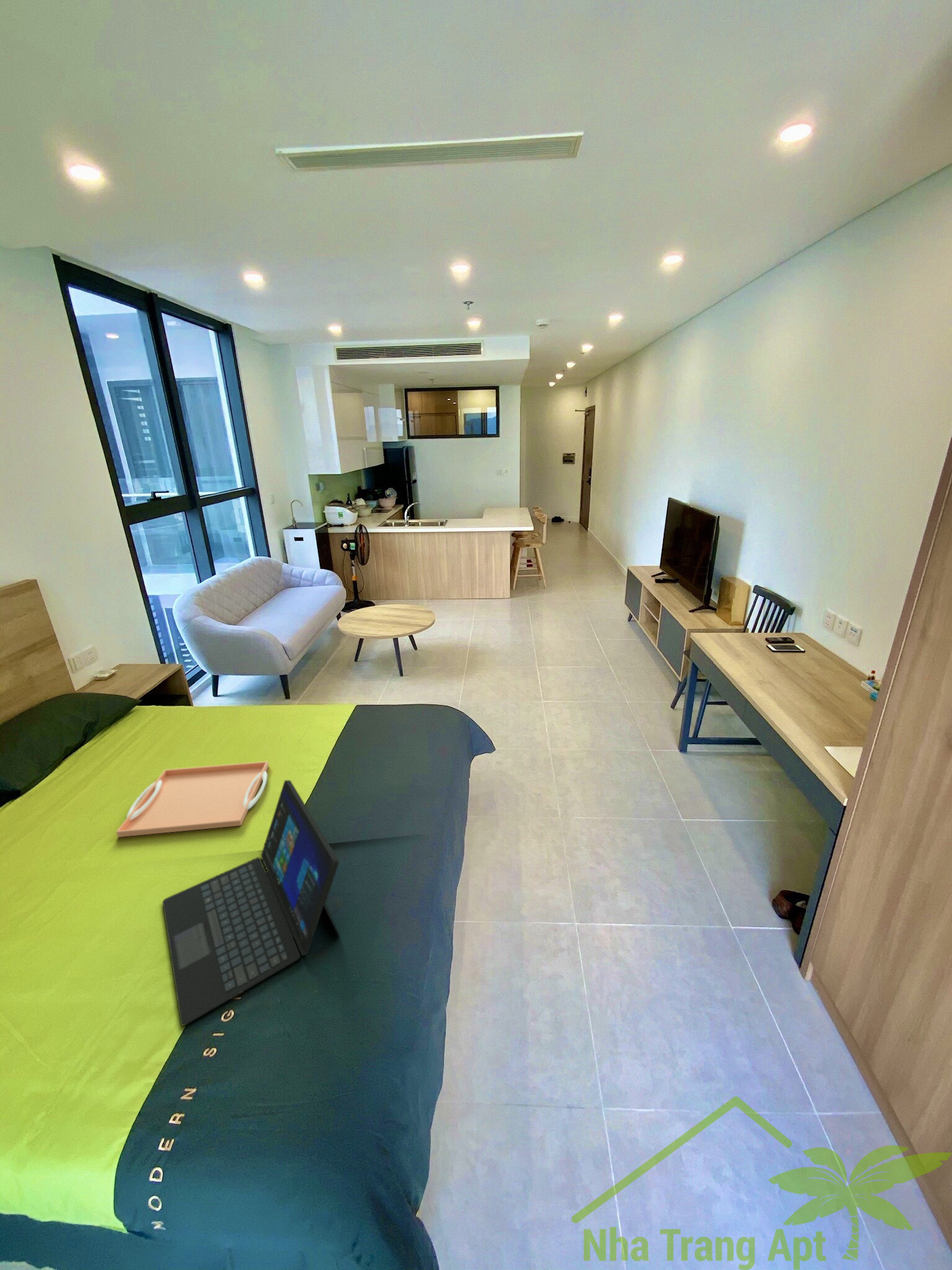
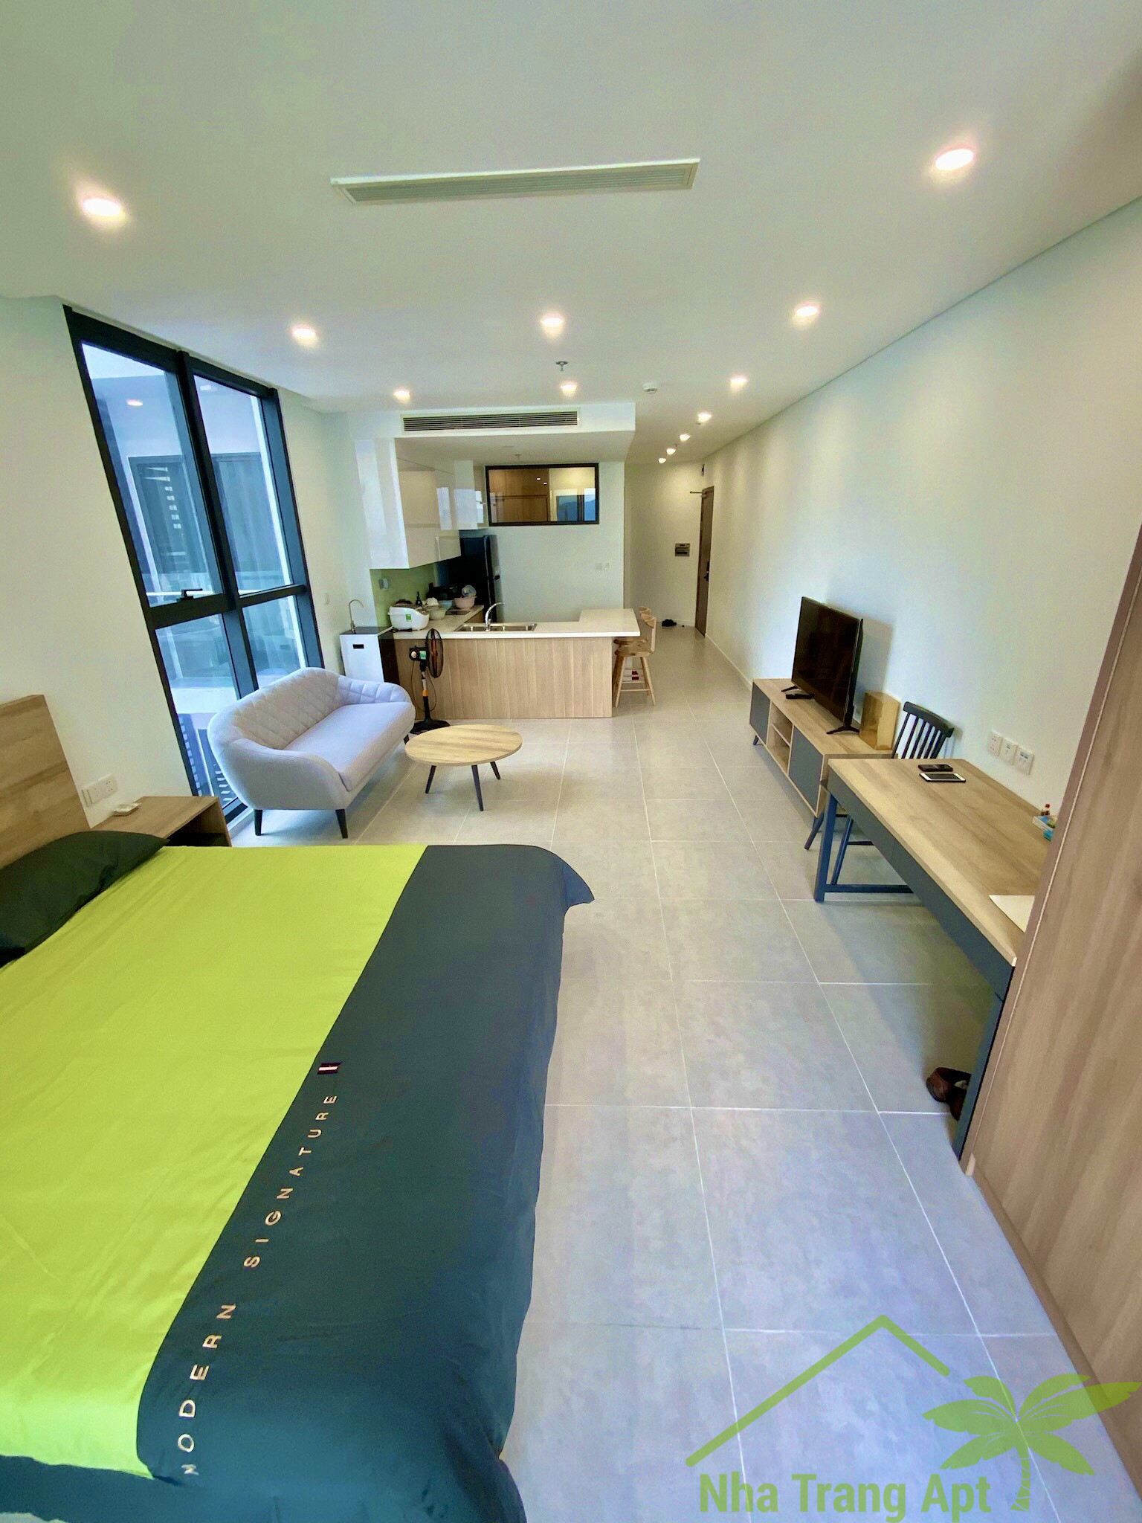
- laptop (244, 882)
- serving tray (200, 795)
